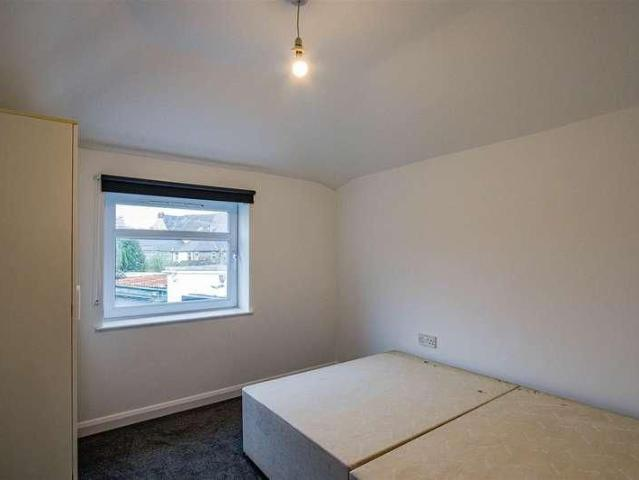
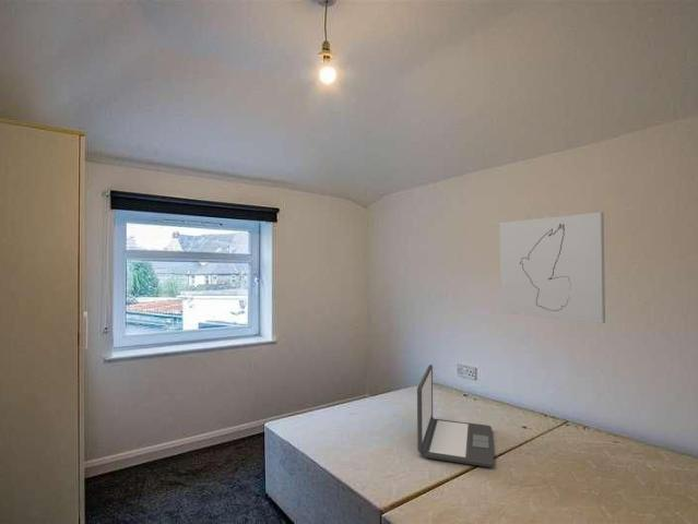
+ laptop (457, 421)
+ wall art (547, 267)
